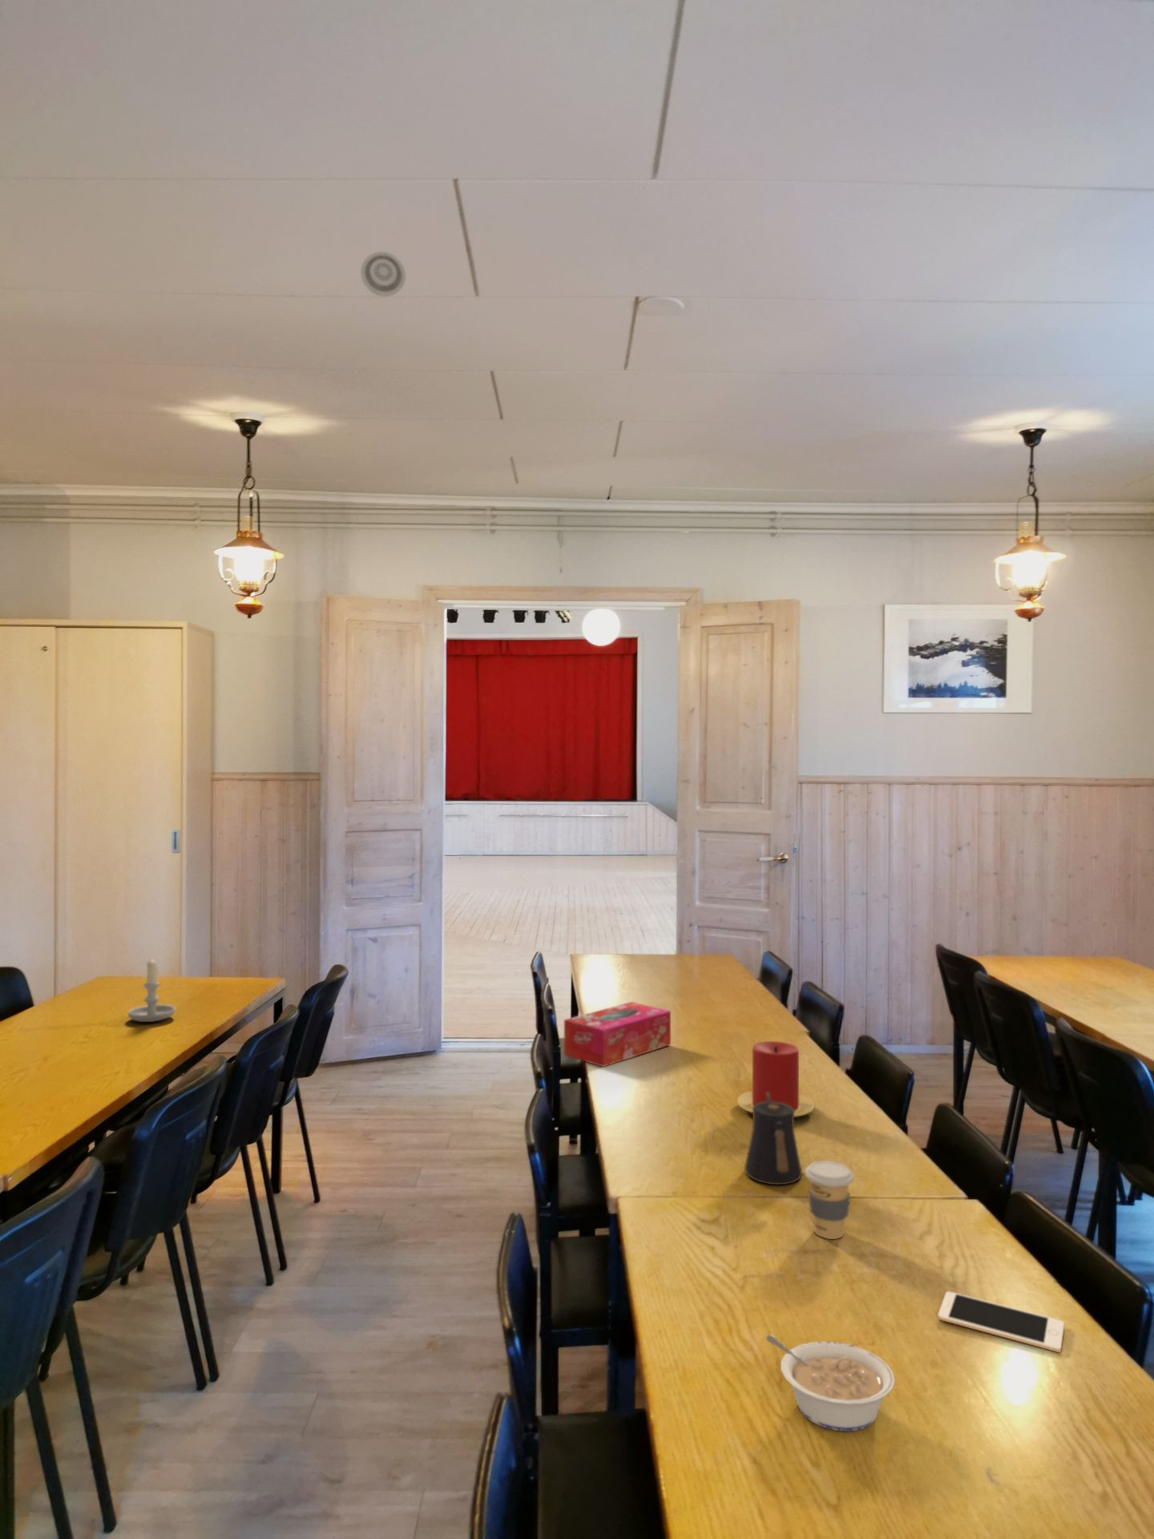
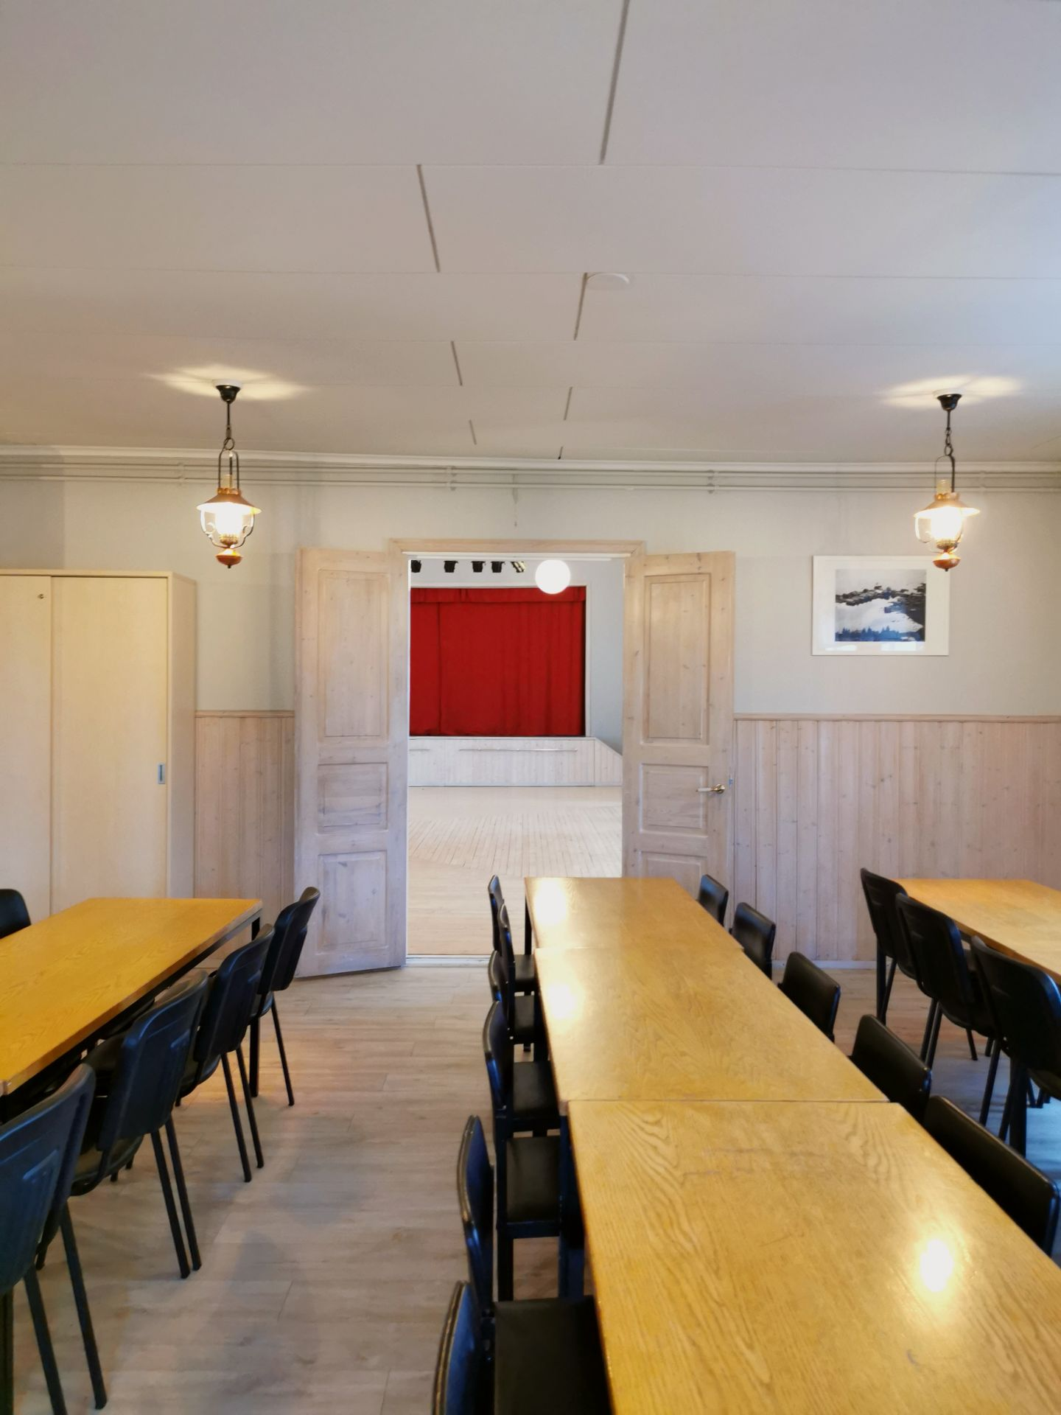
- coffee cup (829, 1200)
- candle (775, 1079)
- smoke detector (383, 271)
- cell phone (1000, 1320)
- tissue box (618, 1032)
- kettle (773, 1142)
- candle (152, 989)
- legume (832, 1385)
